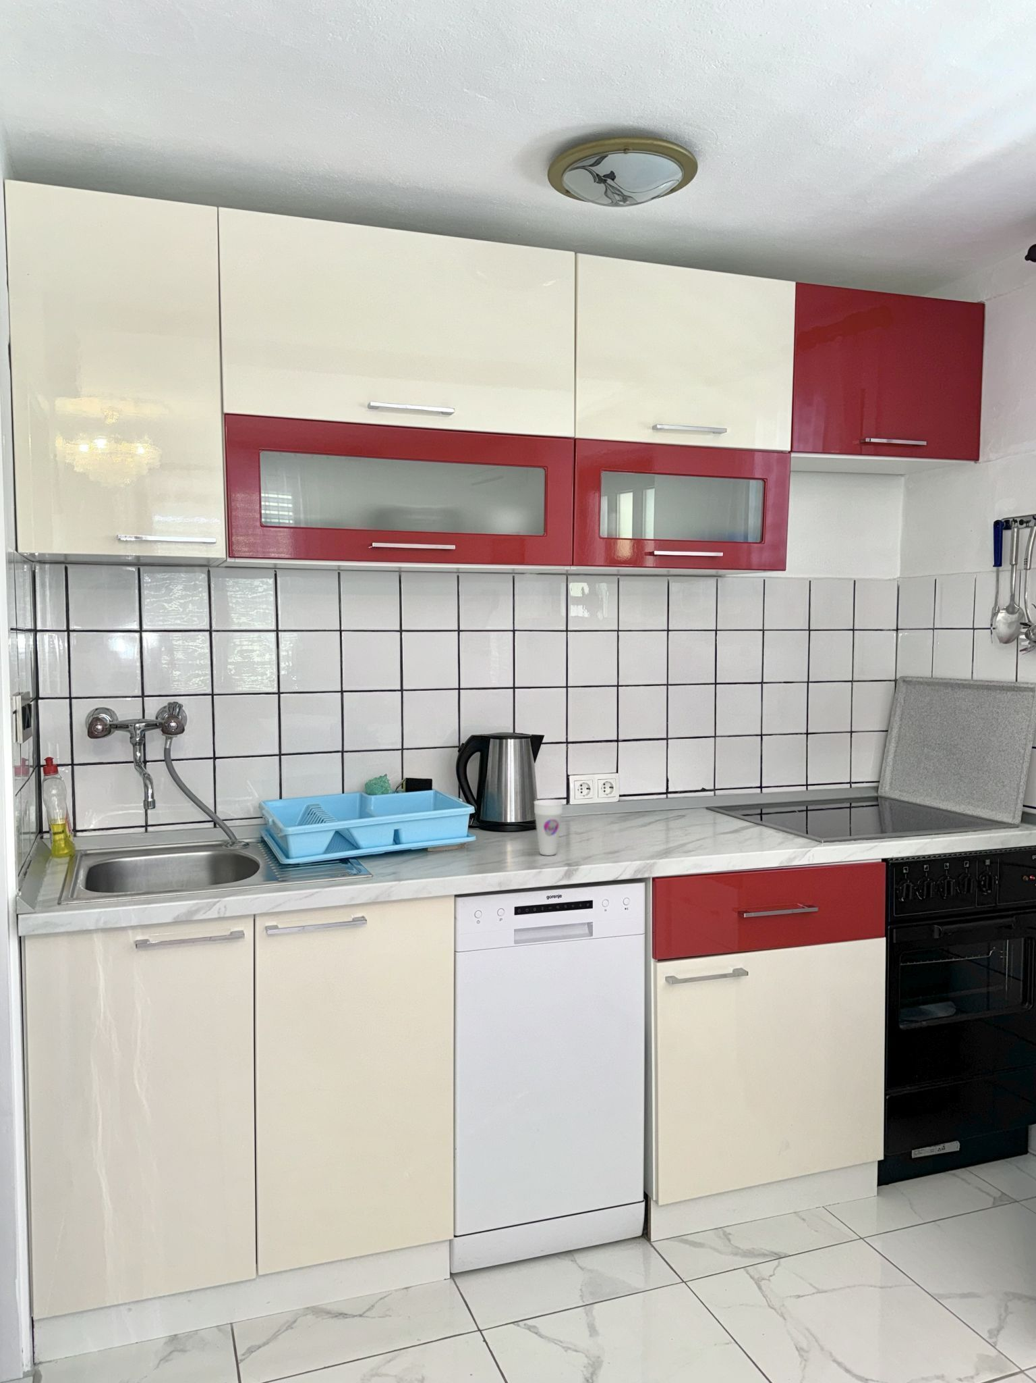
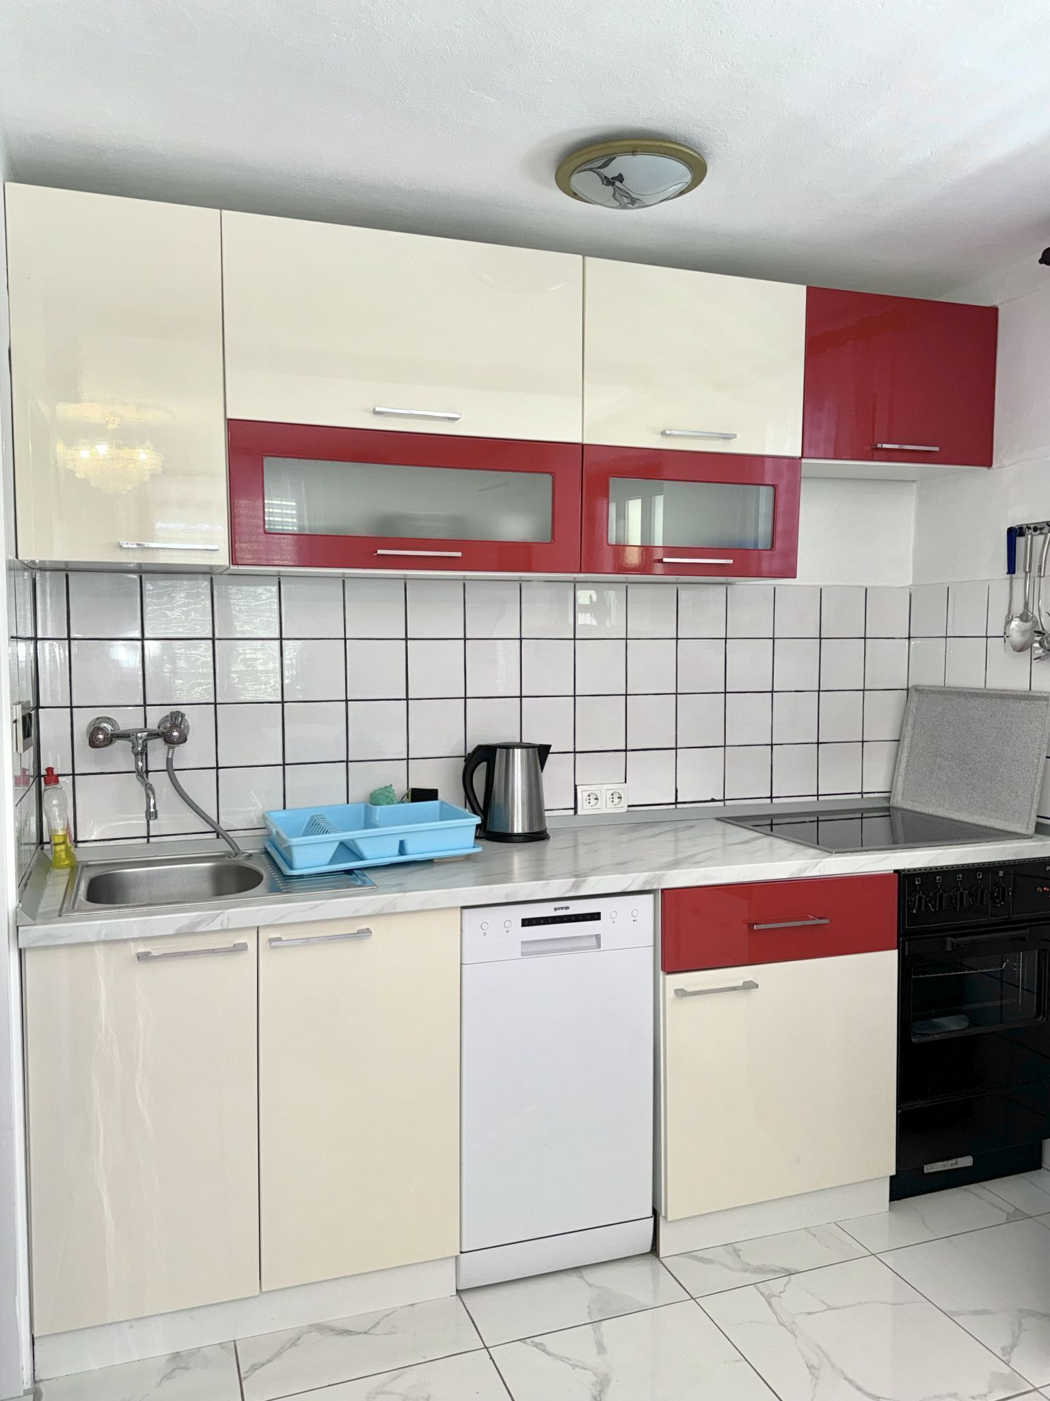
- cup (547, 828)
